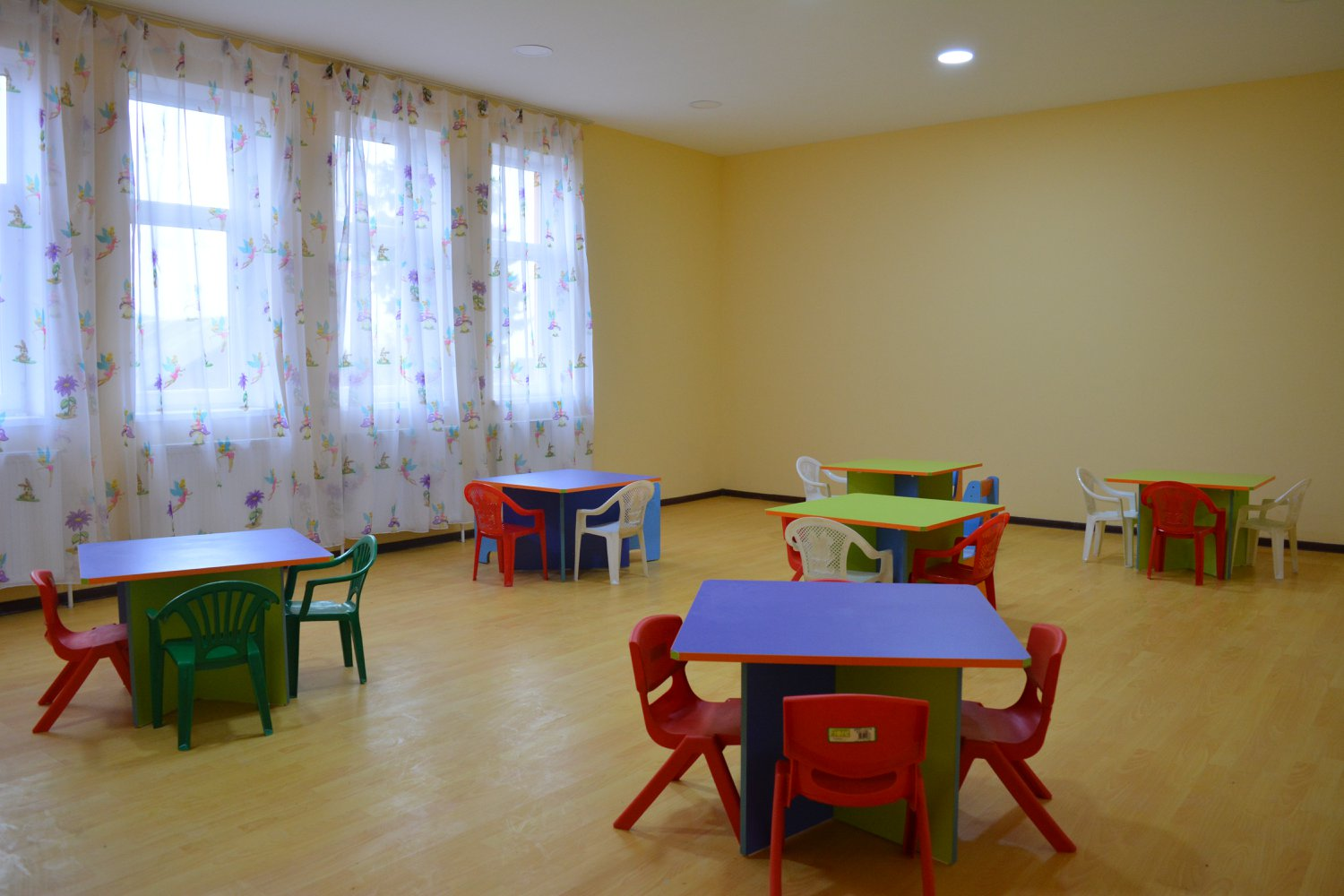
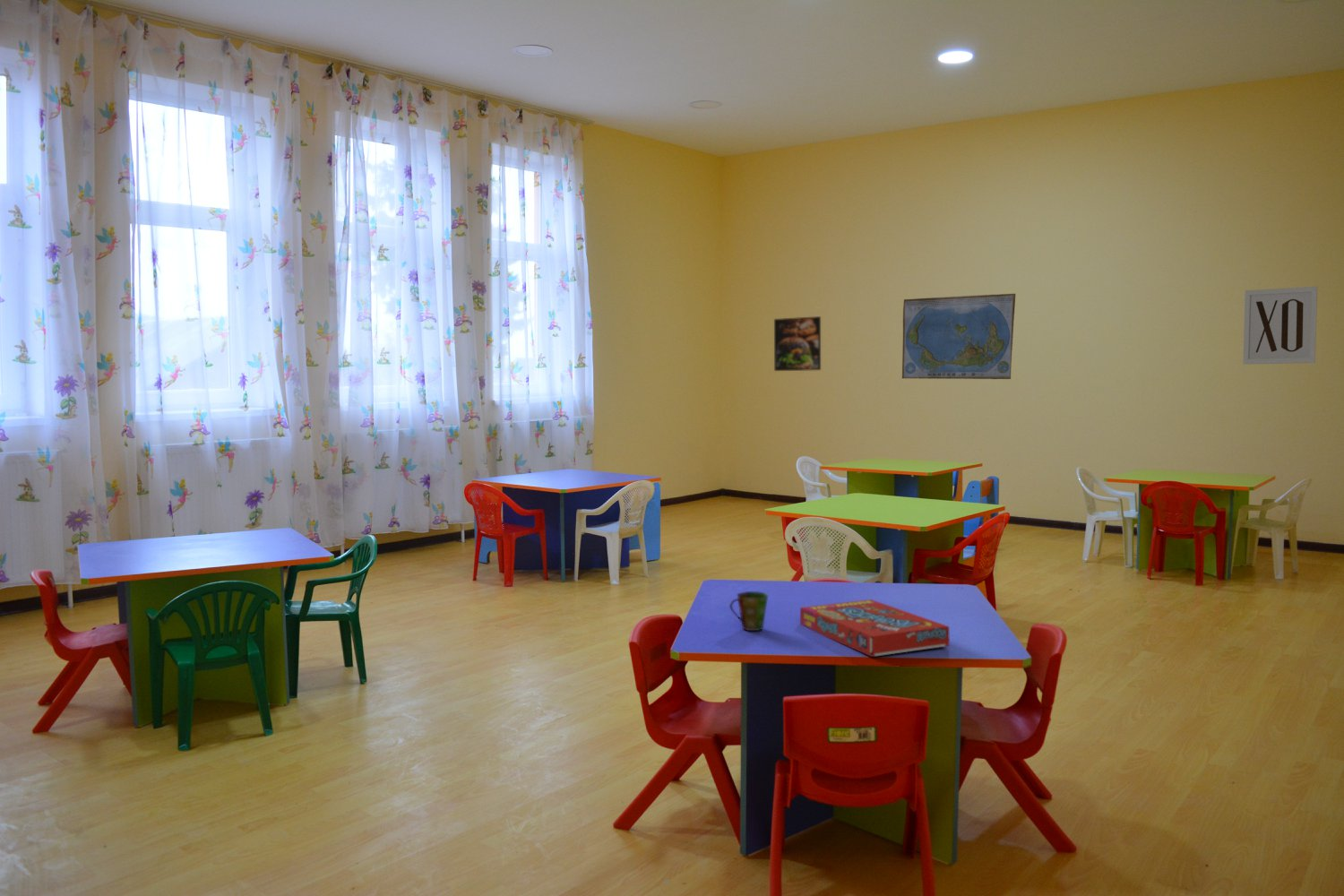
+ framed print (797, 344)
+ snack box (871, 625)
+ wall art (1279, 326)
+ world map (956, 338)
+ cup (748, 612)
